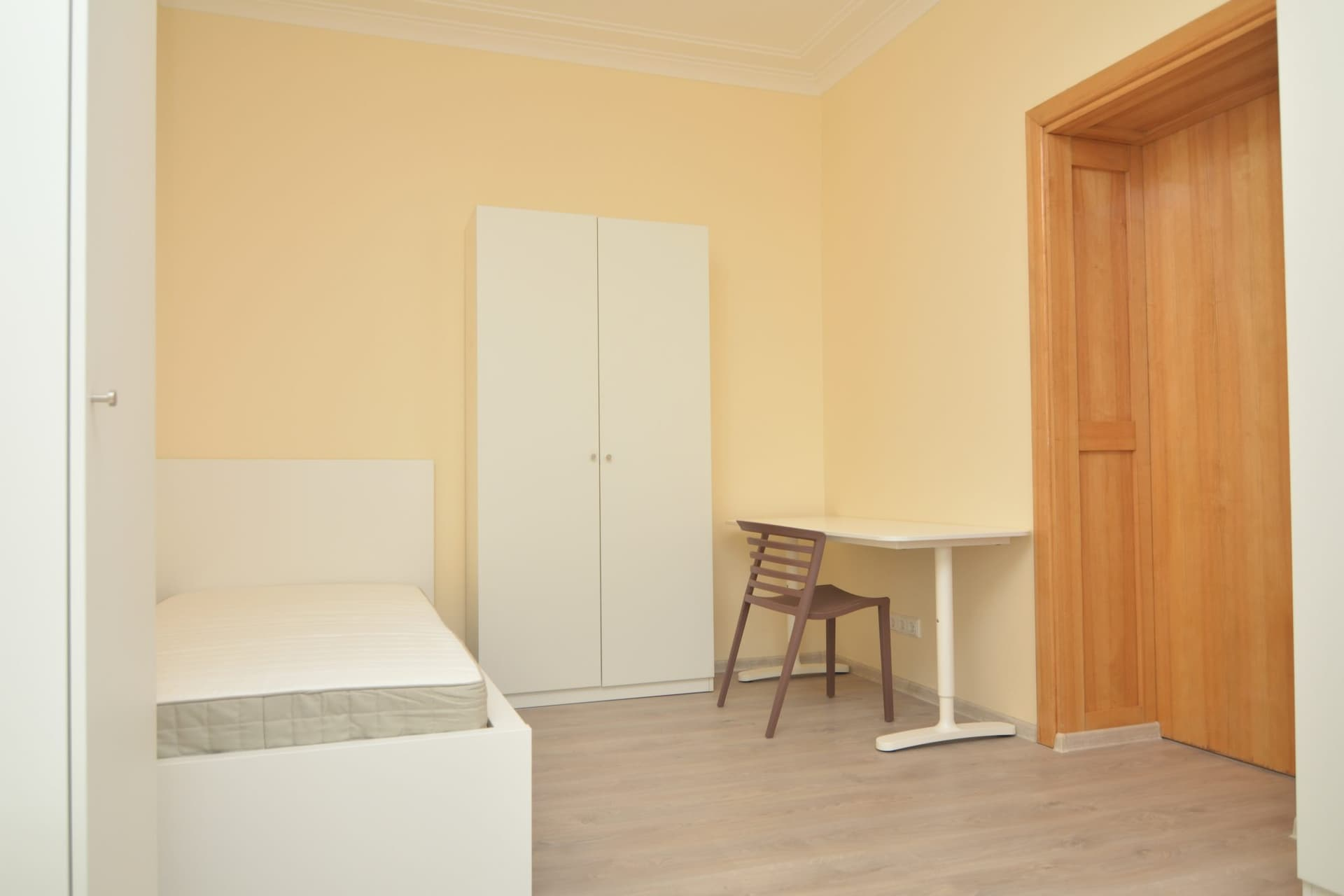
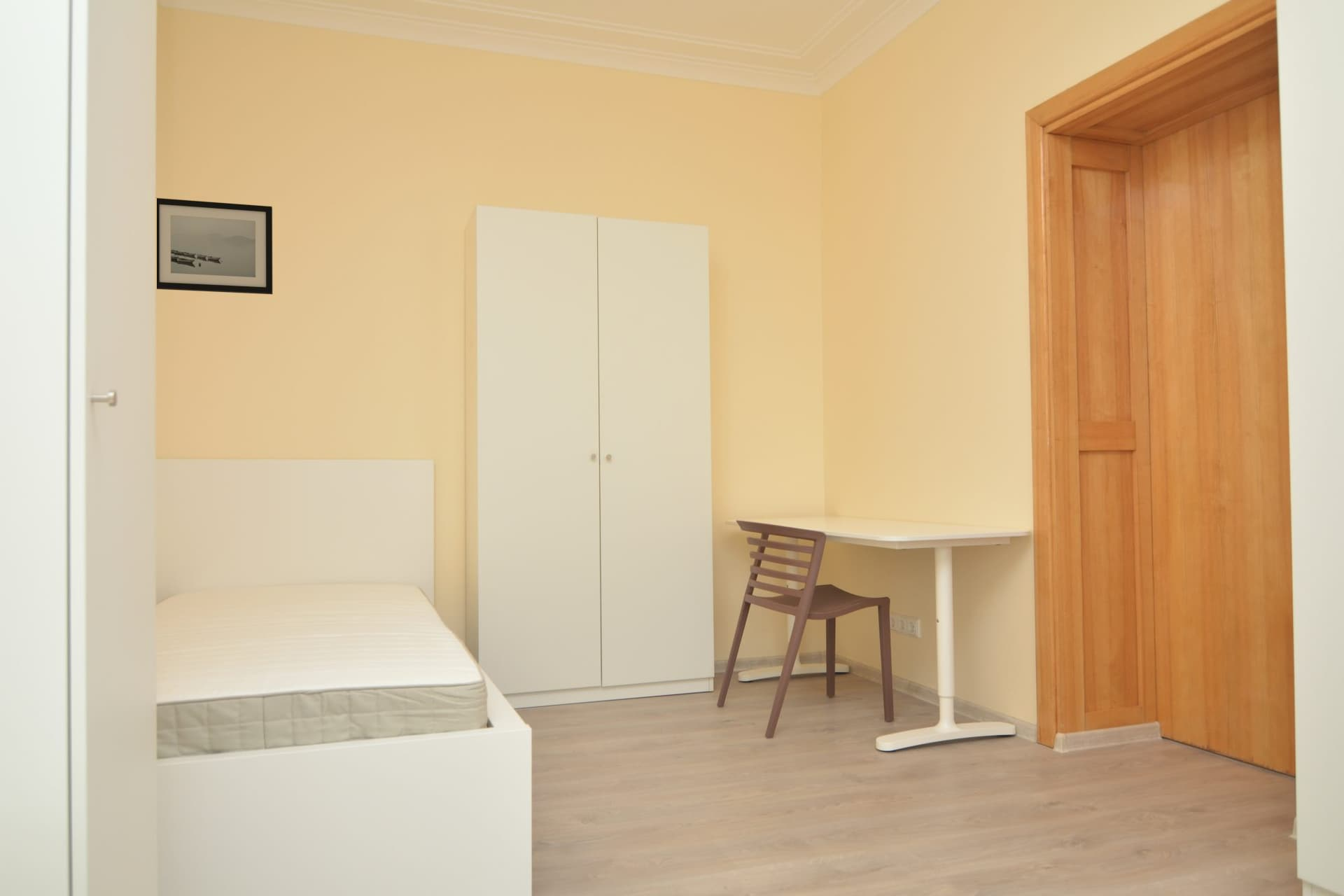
+ wall art (214, 246)
